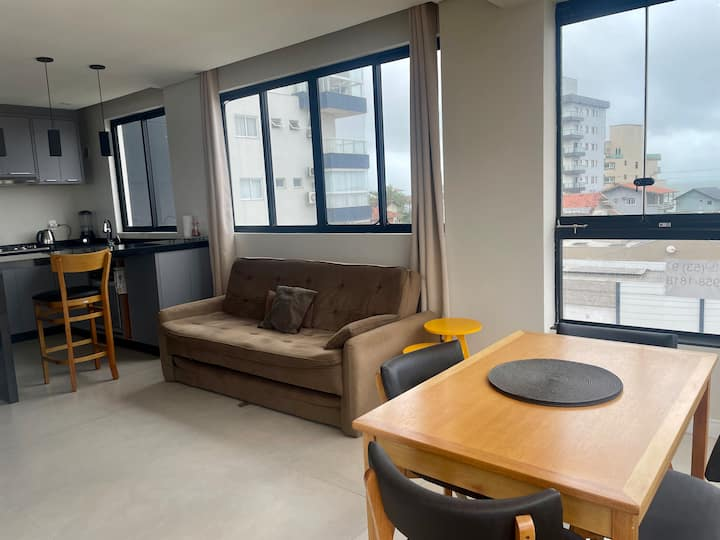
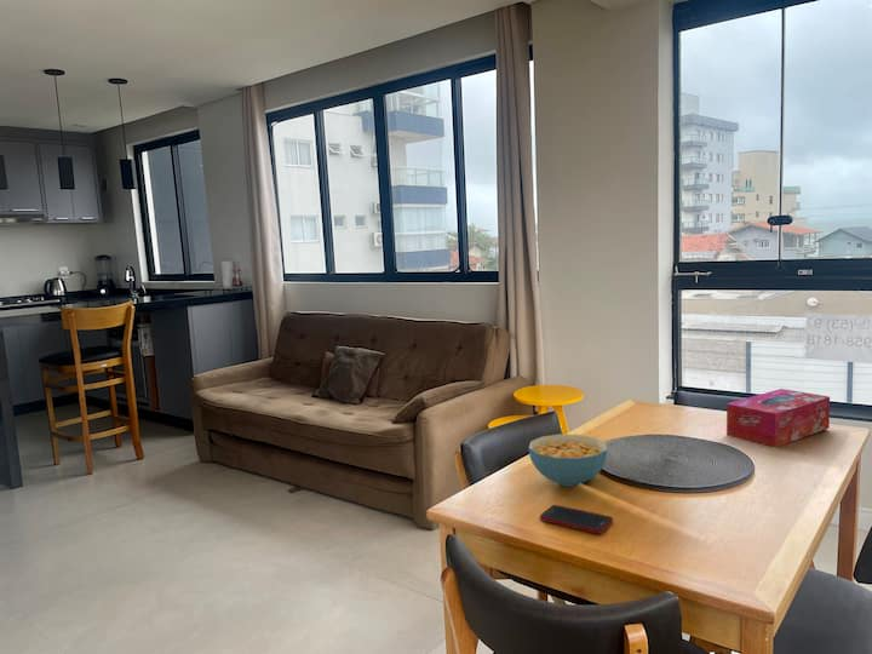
+ cereal bowl (568, 464)
+ cell phone (575, 518)
+ tissue box (778, 415)
